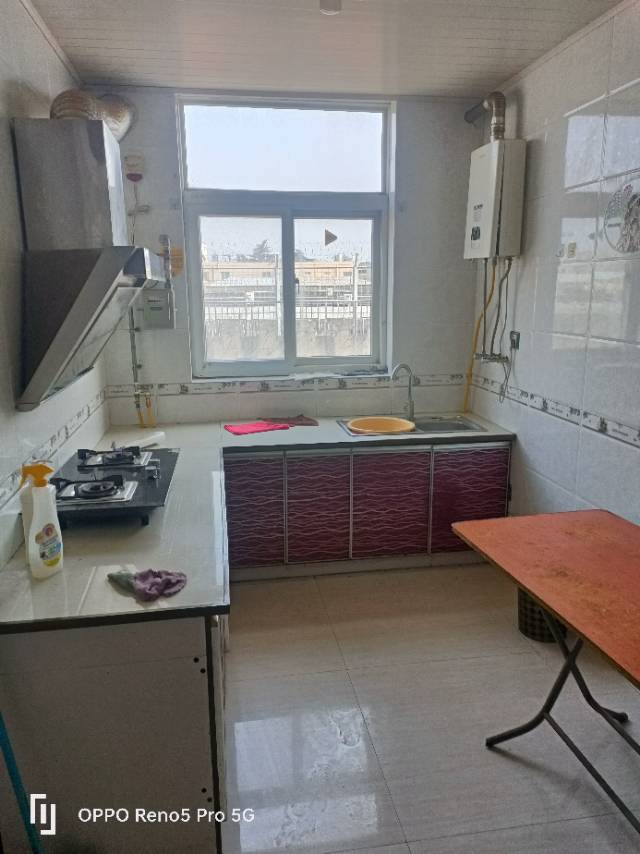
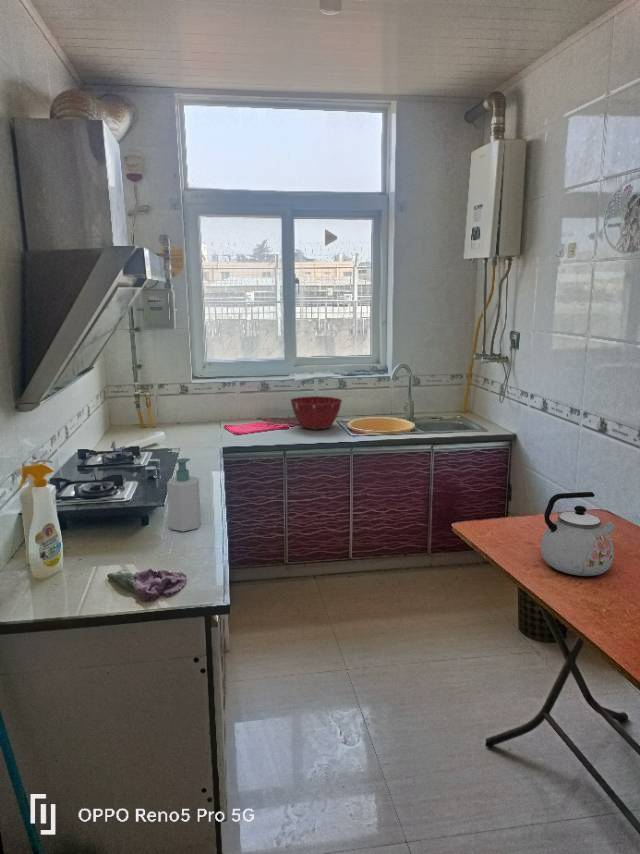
+ mixing bowl (316, 413)
+ kettle (579, 529)
+ soap bottle (183, 493)
